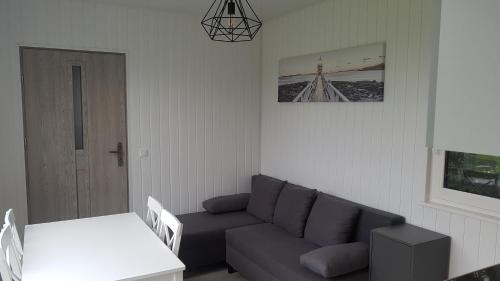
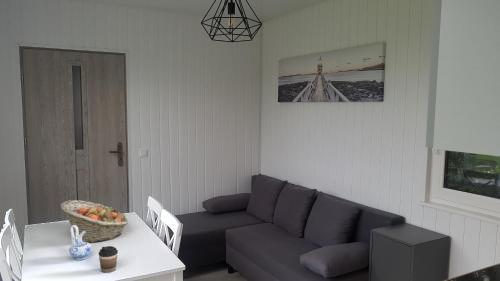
+ coffee cup (108, 258)
+ ceramic pitcher (80, 241)
+ fruit basket (95, 218)
